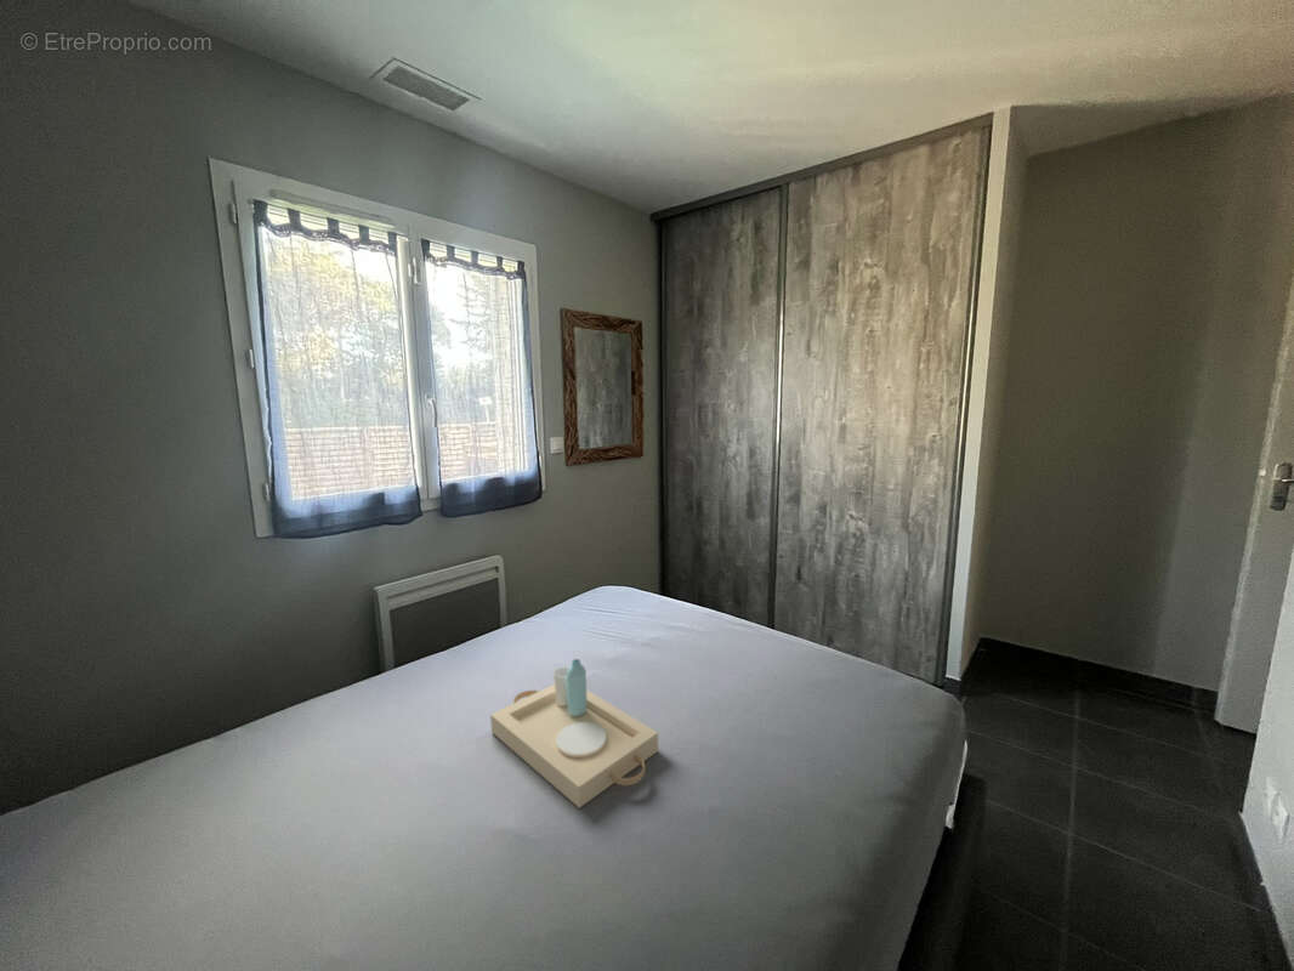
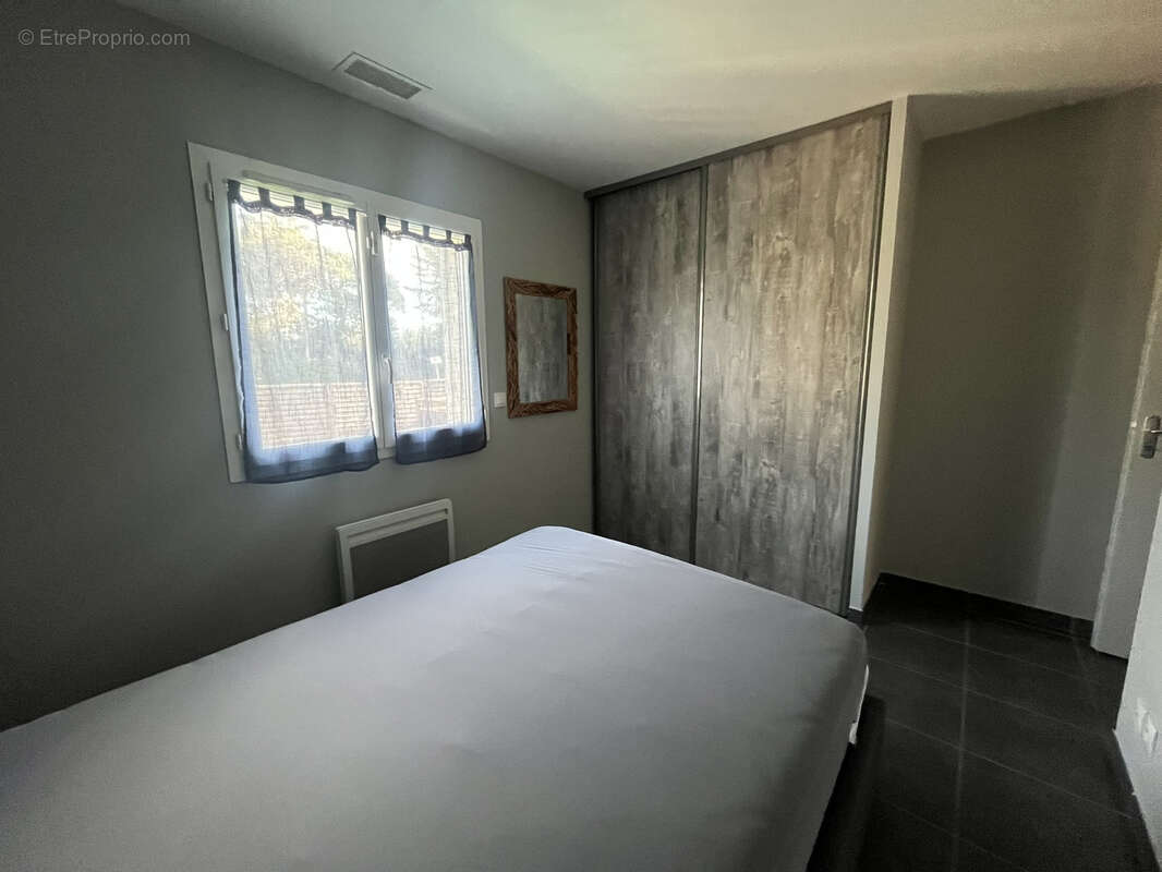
- serving tray (571, 709)
